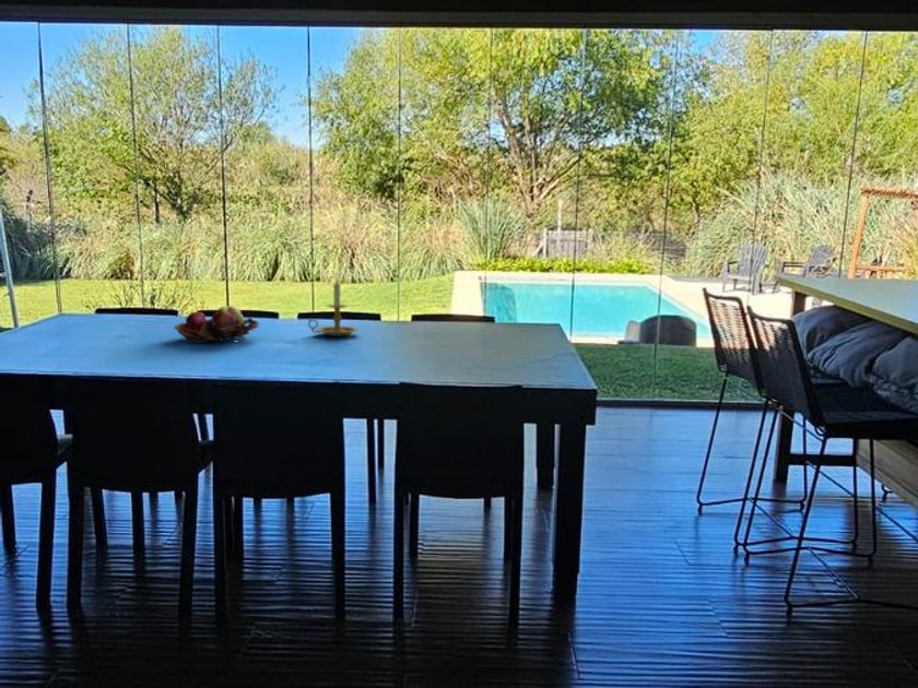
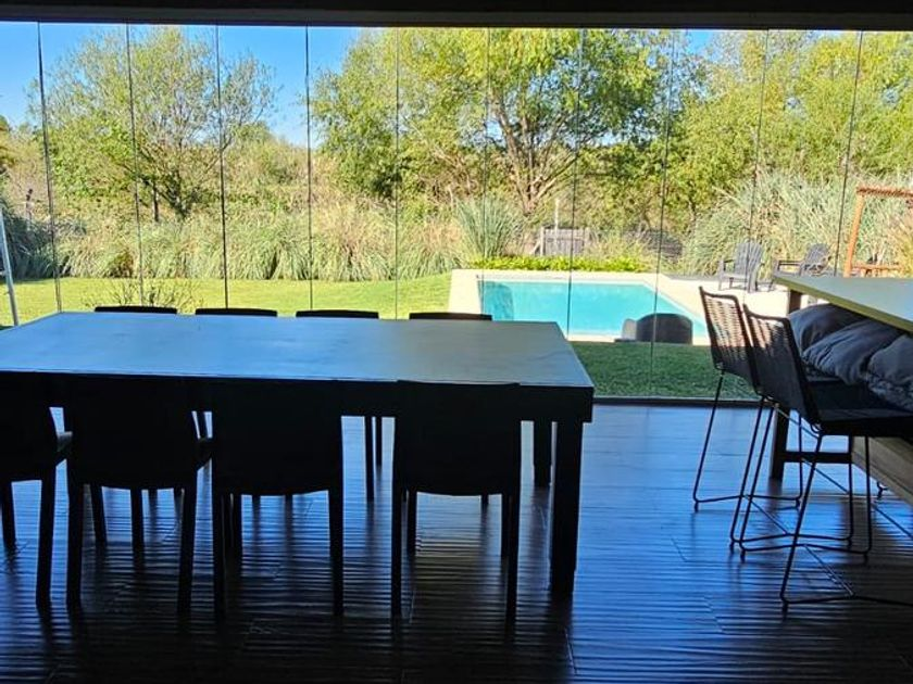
- fruit basket (220, 323)
- candle holder (337, 308)
